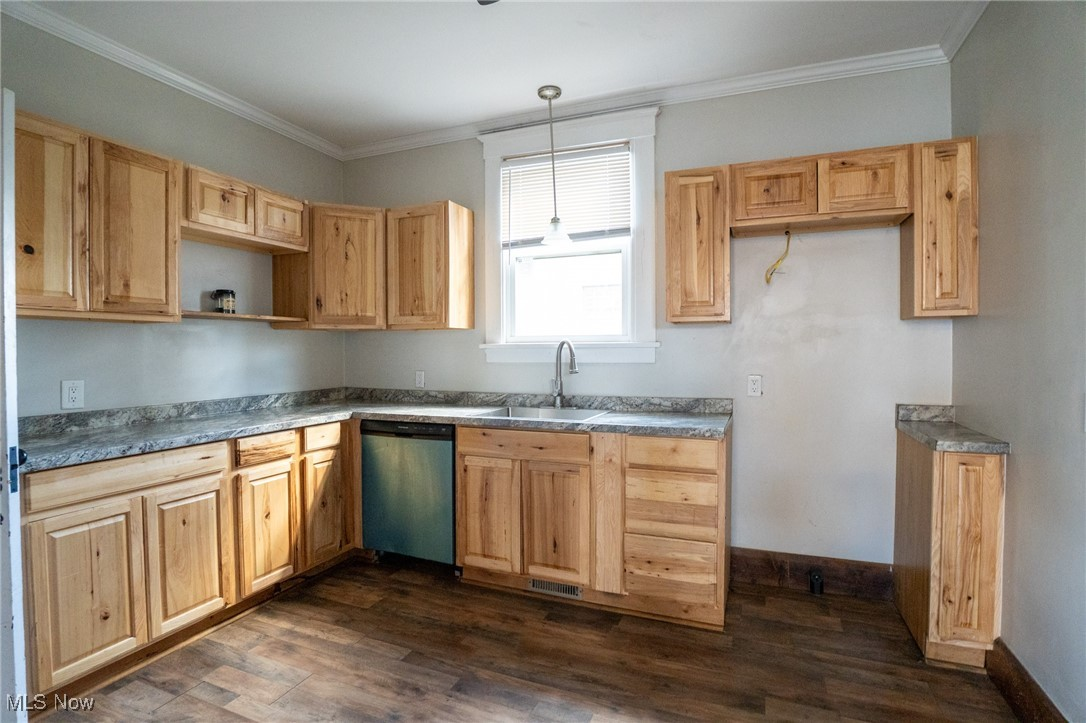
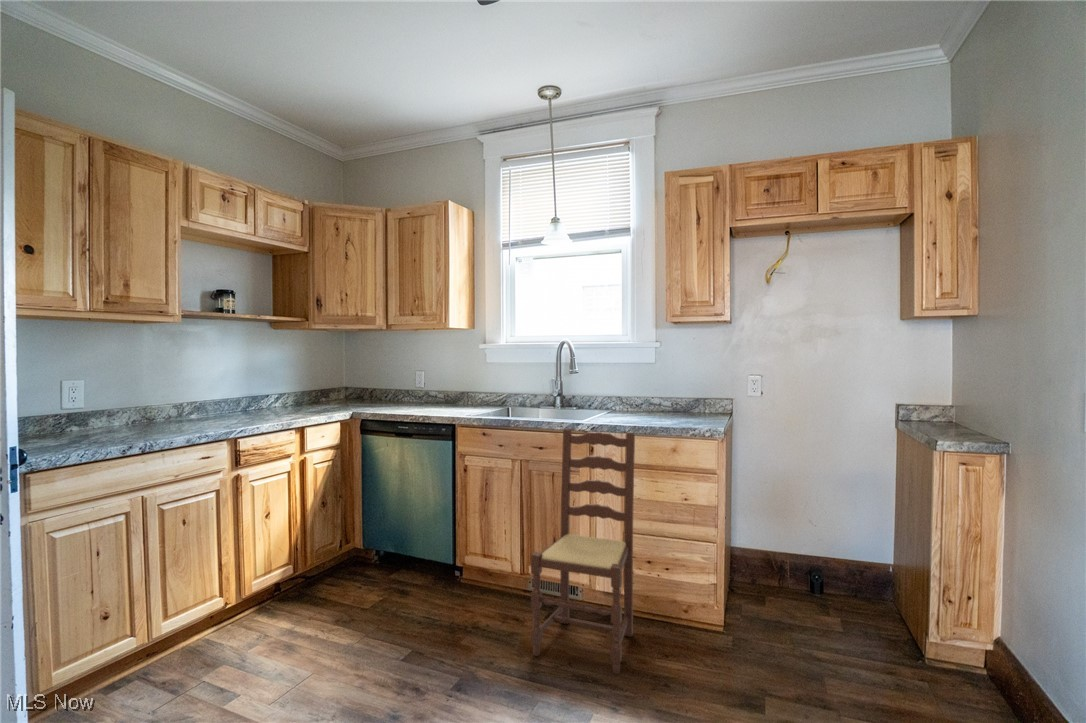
+ dining chair (586, 540)
